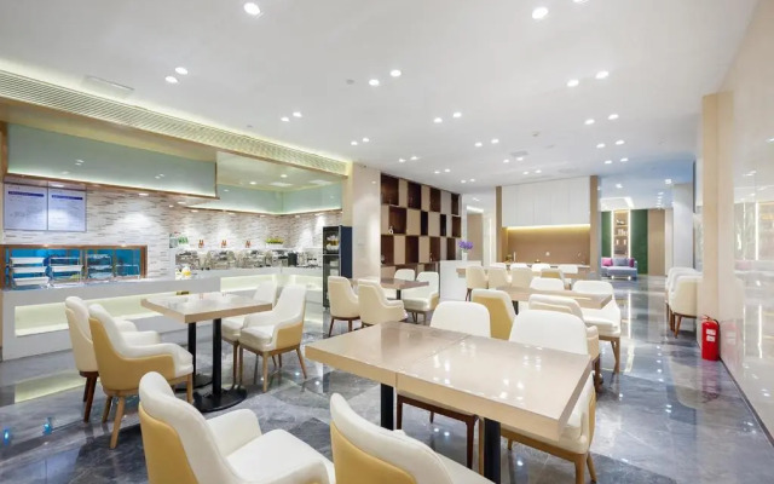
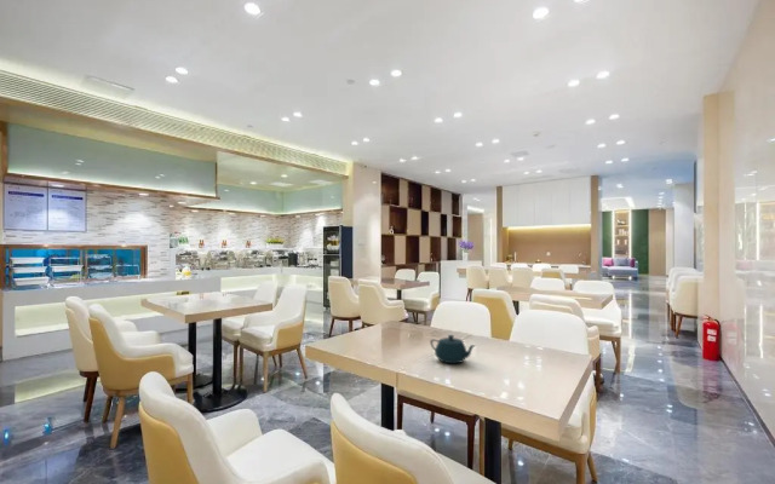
+ teapot (452, 347)
